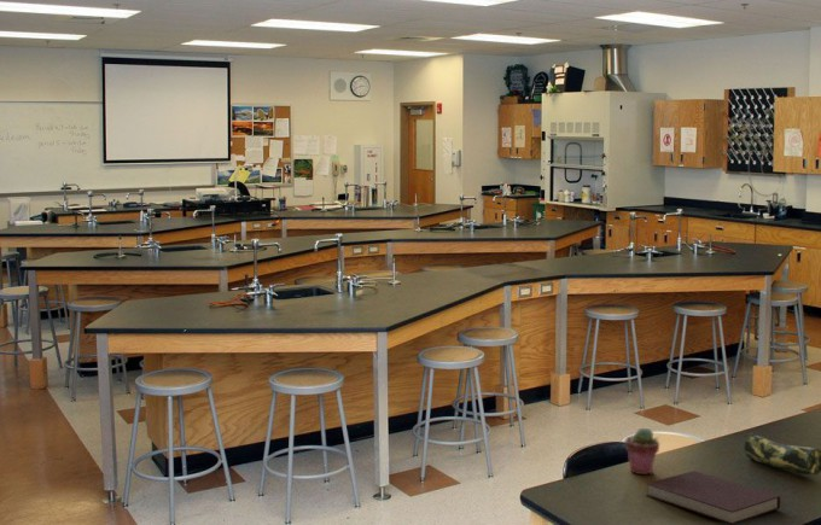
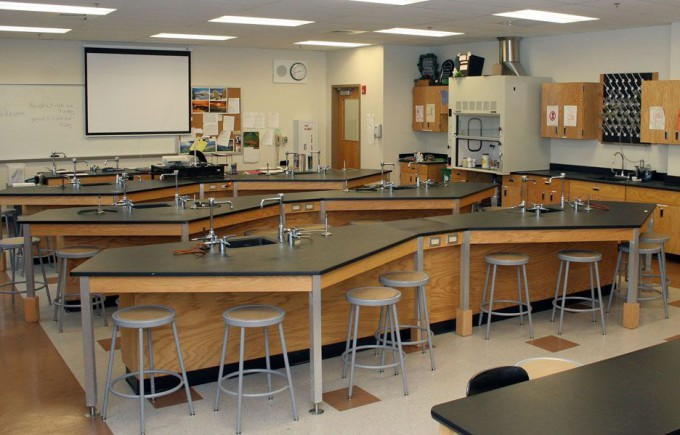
- notebook (711, 495)
- pencil case (780, 453)
- potted succulent (641, 449)
